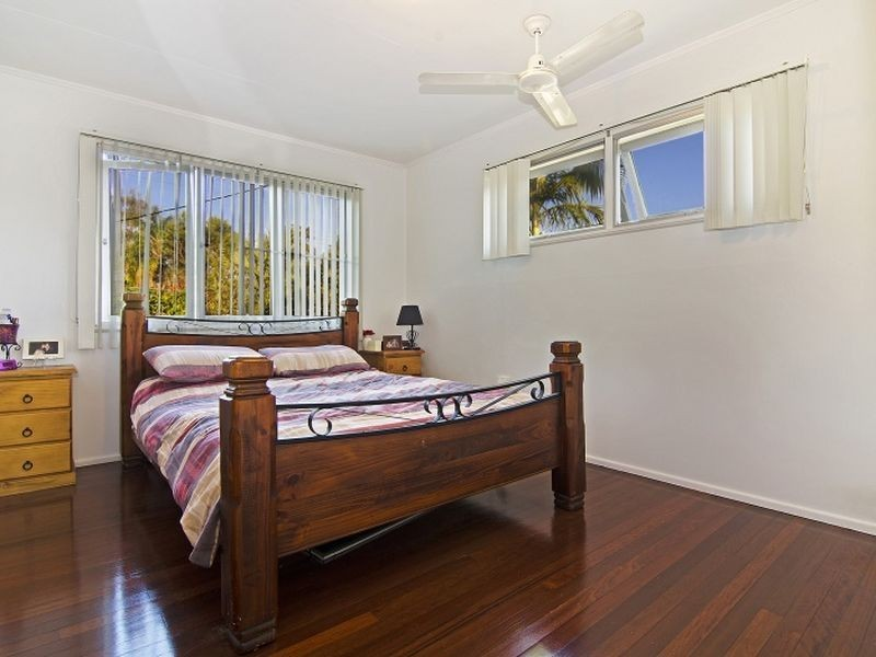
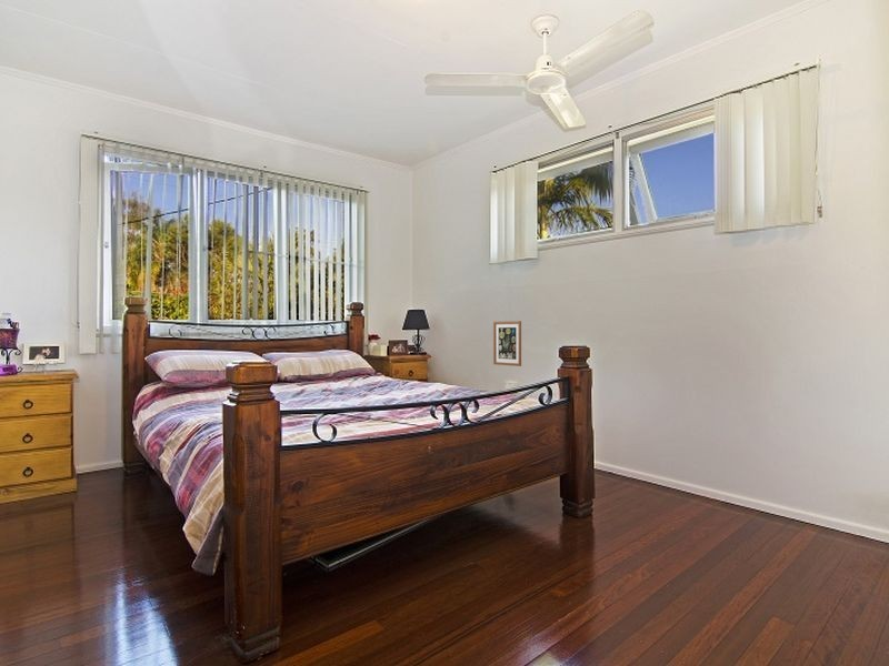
+ wall art (507, 343)
